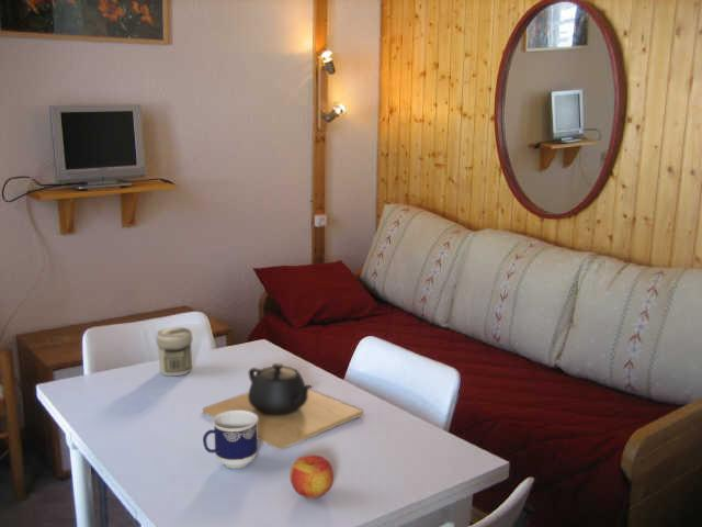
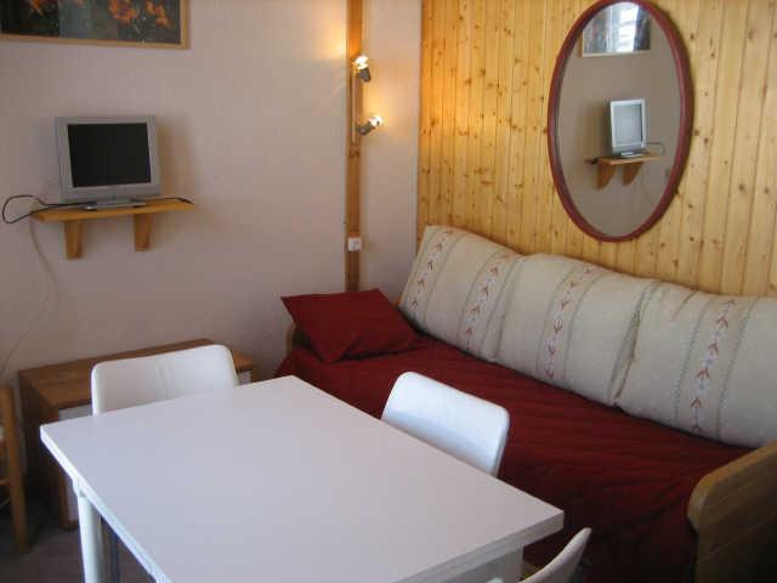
- teapot (282, 390)
- cup (229, 442)
- jar (174, 351)
- apple (312, 475)
